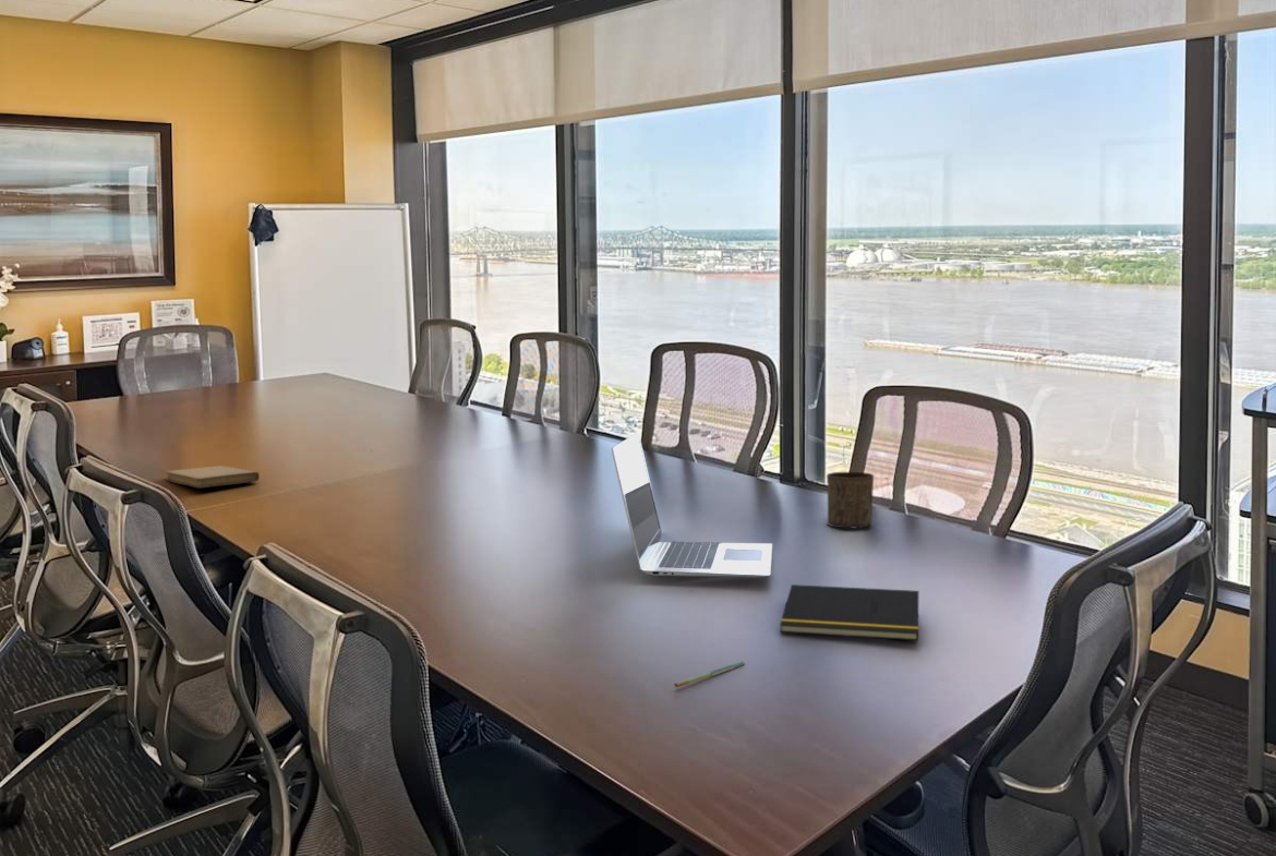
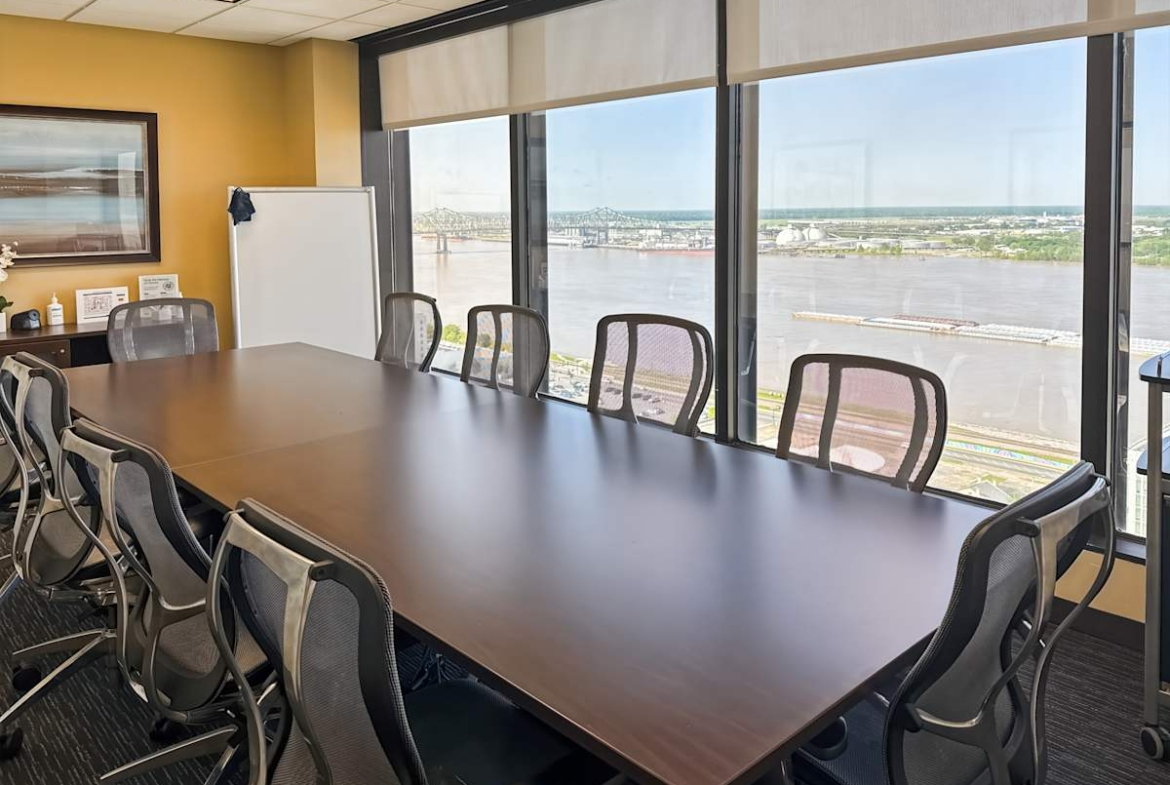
- laptop (655, 507)
- notepad (851, 611)
- notebook (212, 475)
- pen (710, 674)
- cup (850, 499)
